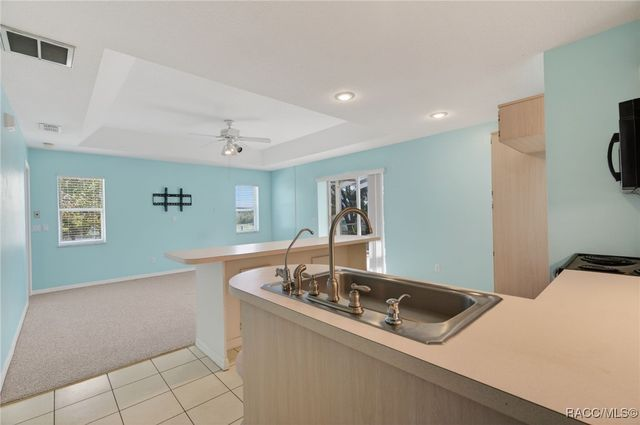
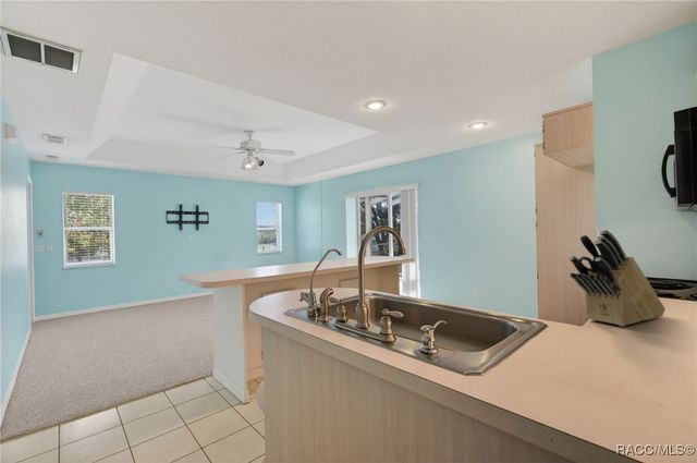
+ knife block (616, 275)
